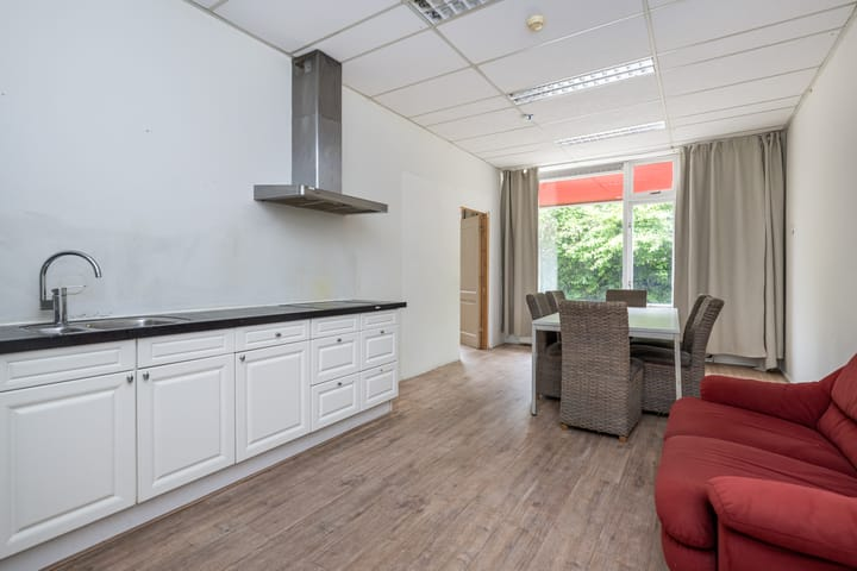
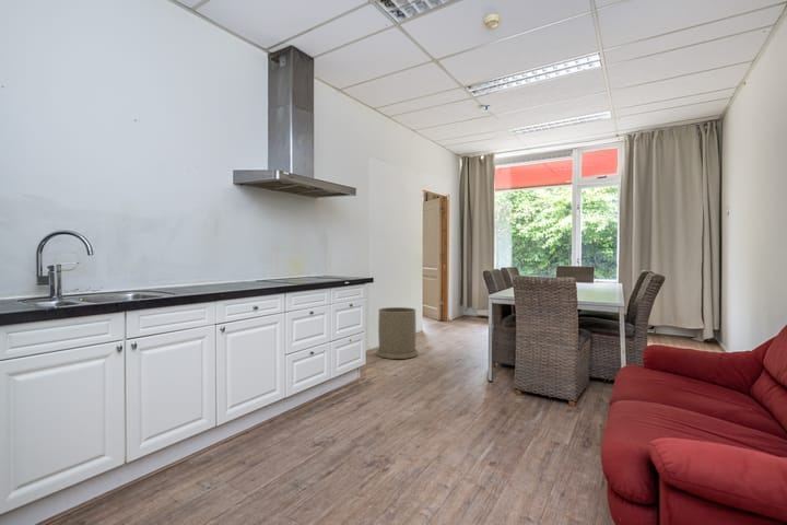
+ trash can (397, 331)
